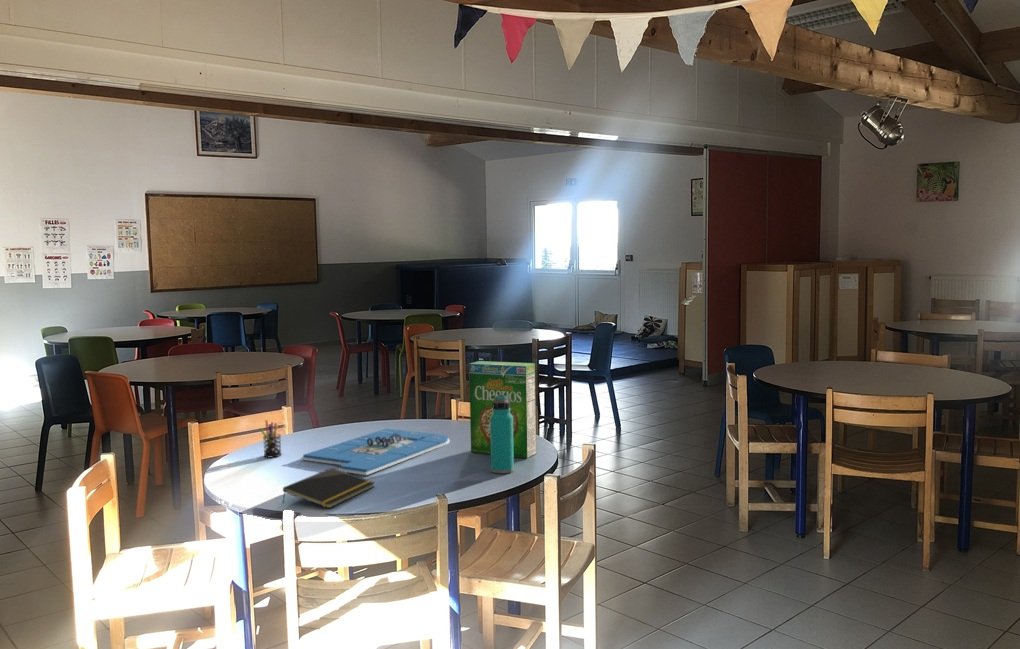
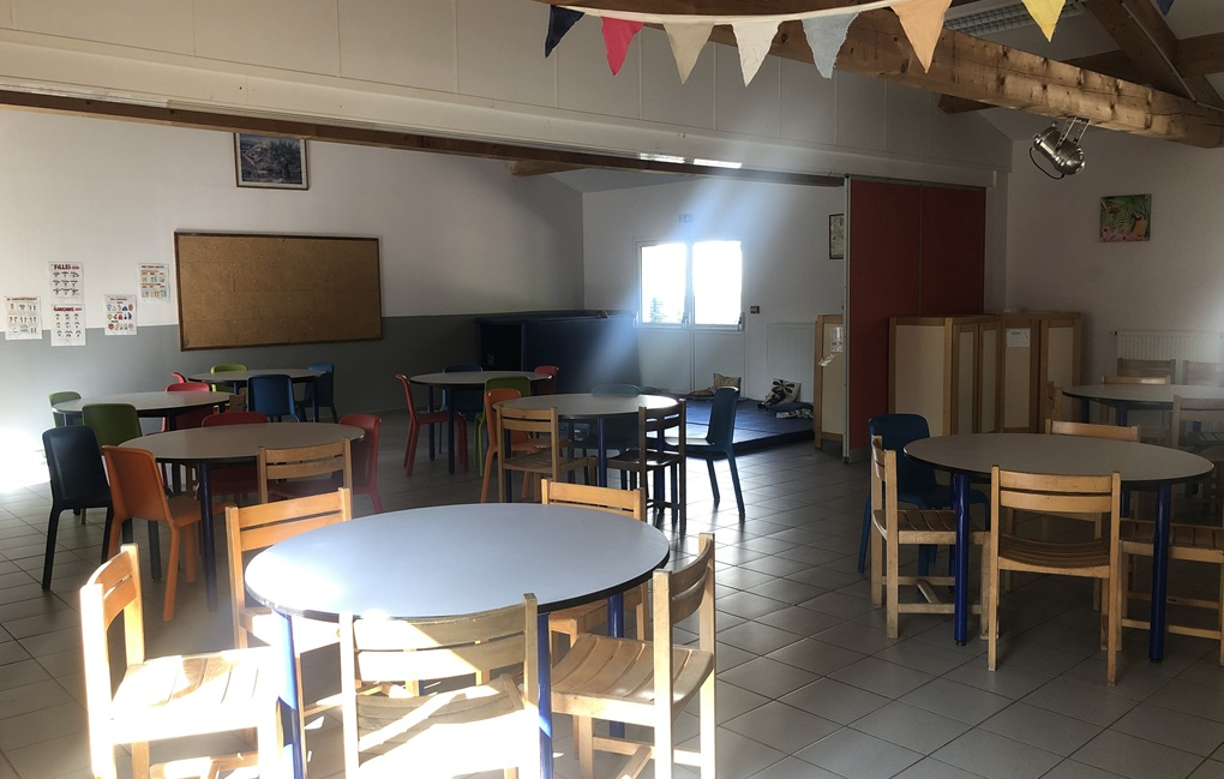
- notepad (330, 486)
- water bottle (501, 433)
- board game (377, 445)
- cereal box (510, 408)
- pen holder (269, 438)
